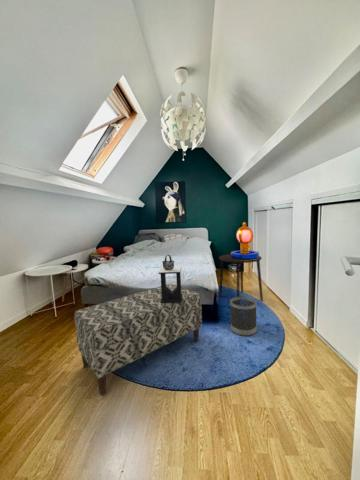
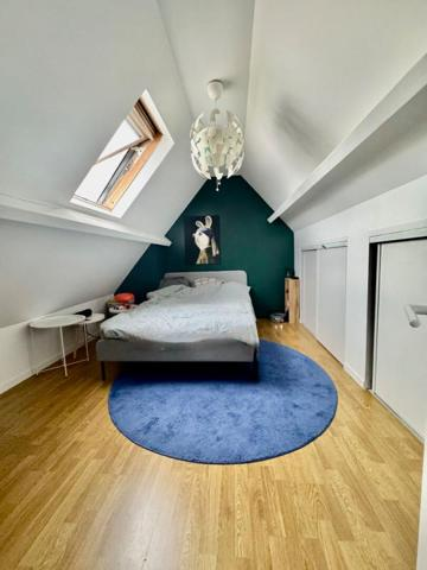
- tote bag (170, 273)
- wastebasket (243, 315)
- table lamp (244, 239)
- side table (241, 278)
- bench (143, 327)
